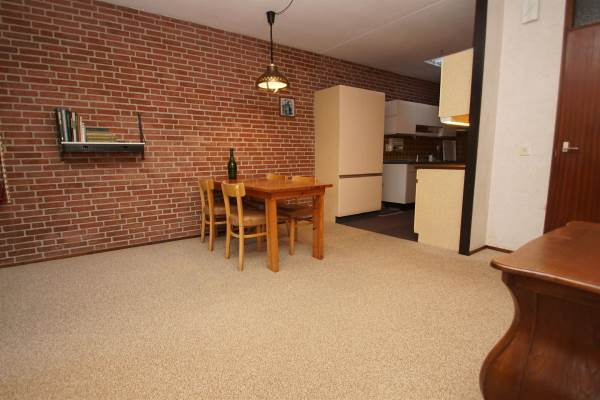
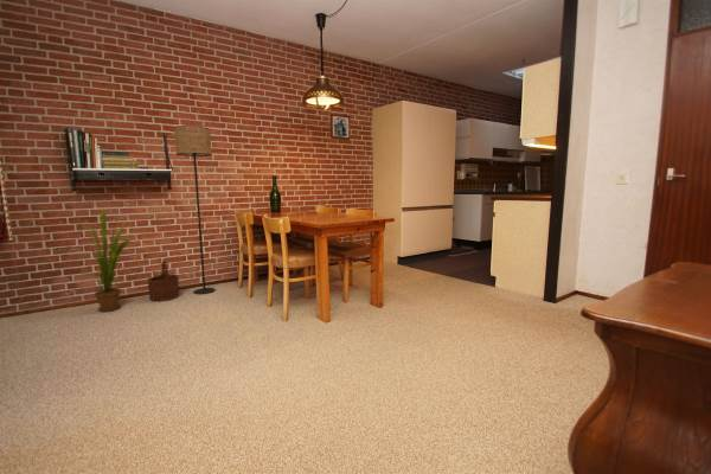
+ wooden bucket (162, 278)
+ floor lamp (198, 212)
+ house plant (101, 258)
